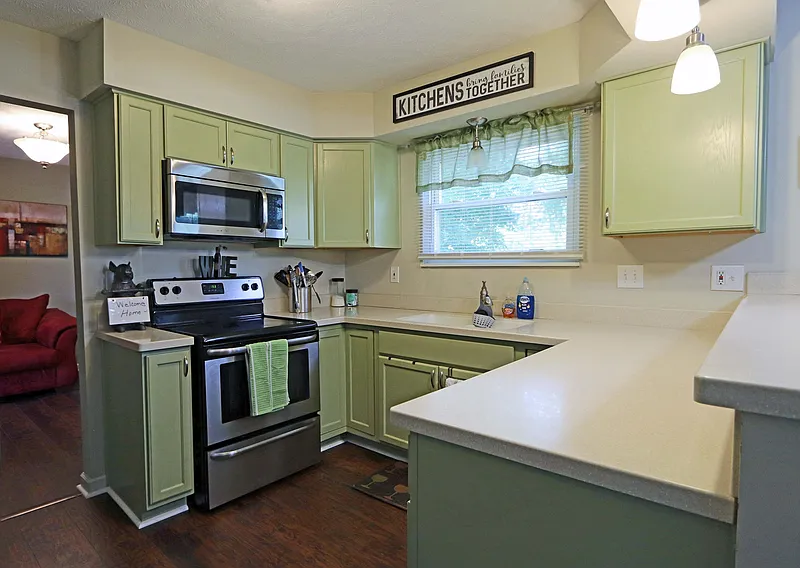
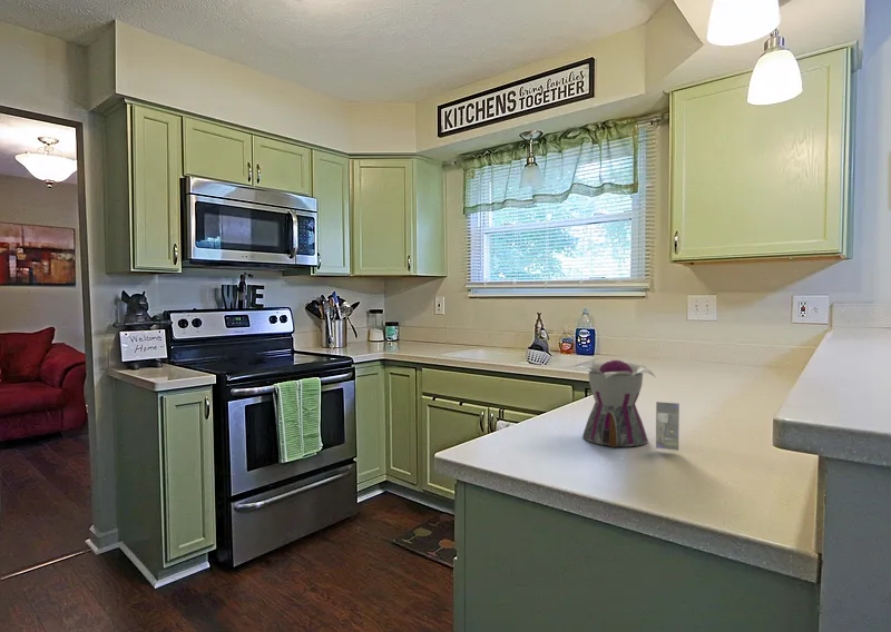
+ teapot (623, 399)
